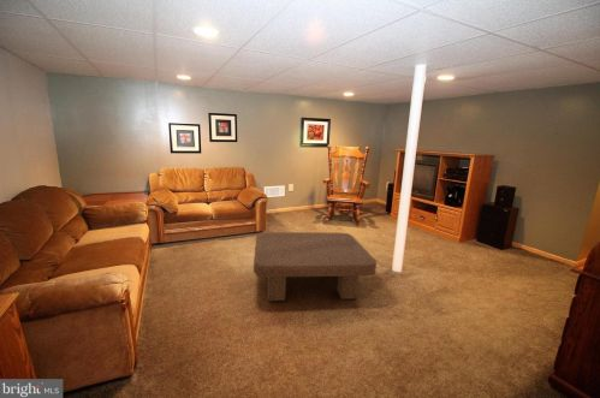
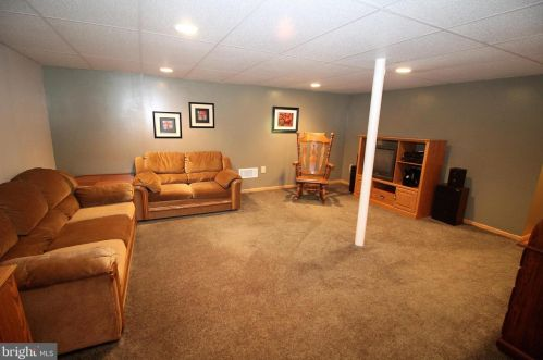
- coffee table (309, 265)
